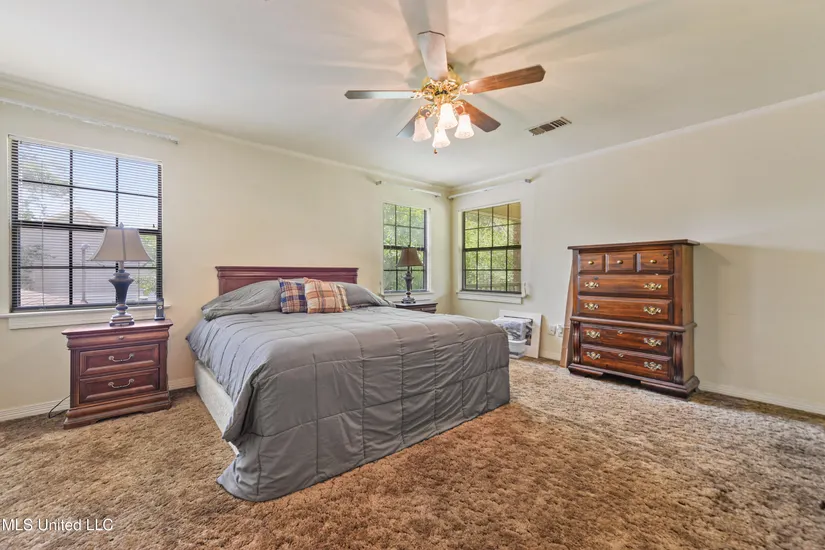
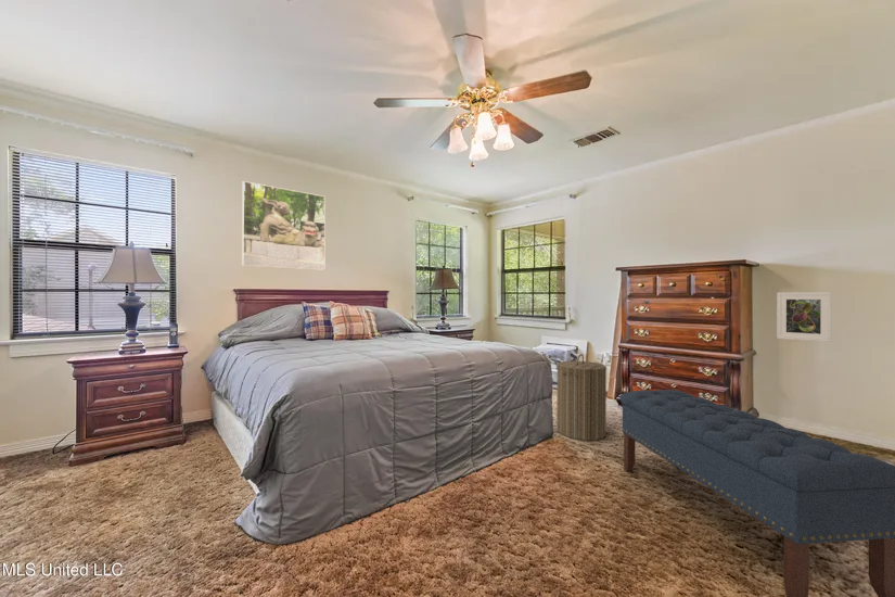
+ laundry hamper (580, 393)
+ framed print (803, 316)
+ bench (721, 466)
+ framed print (285, 228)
